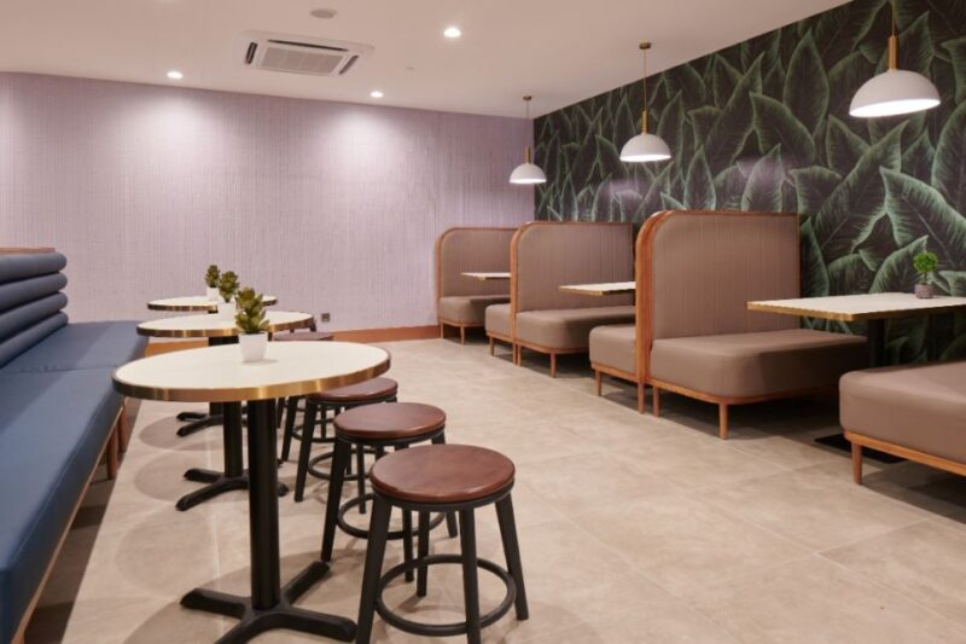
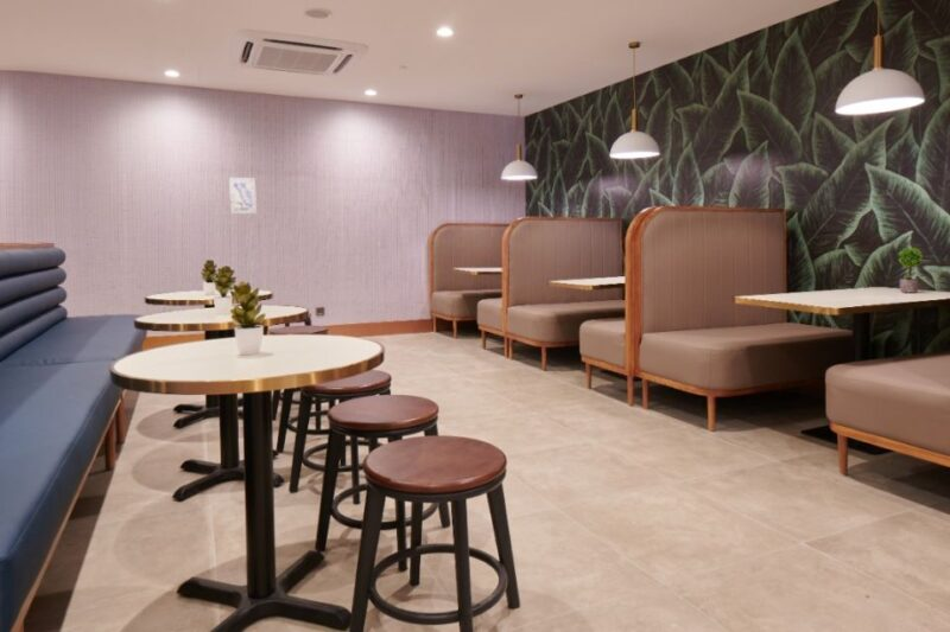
+ wall art (242, 196)
